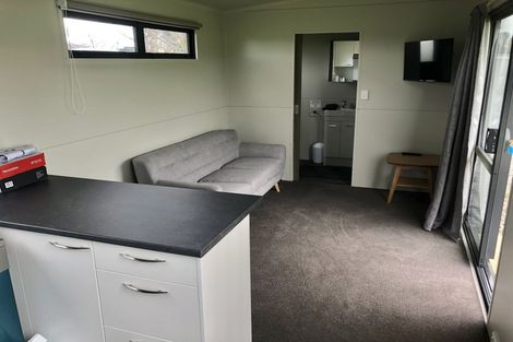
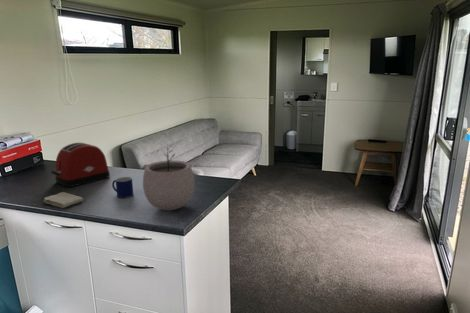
+ plant pot (168, 177)
+ mug (121, 186)
+ washcloth (63, 199)
+ toaster (81, 161)
